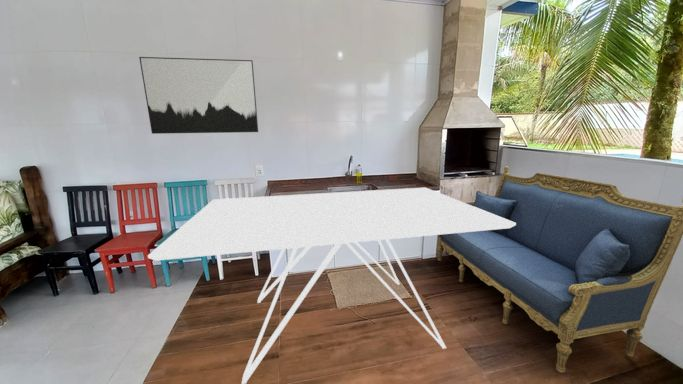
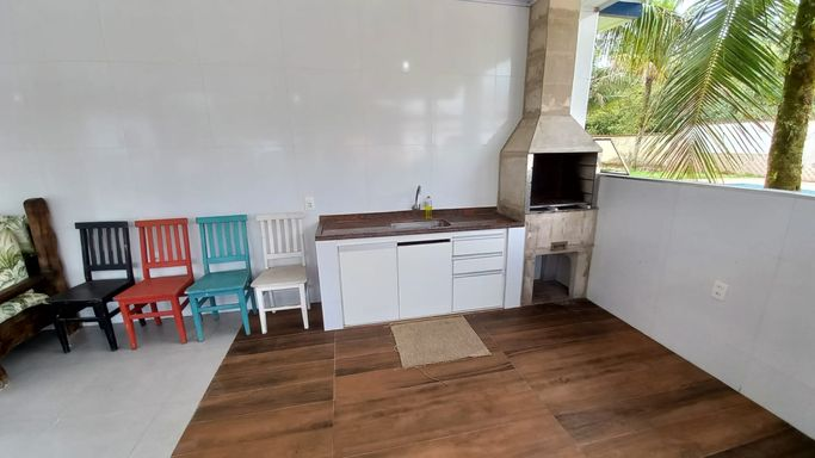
- wall art (202, 96)
- dining table (329, 261)
- settee (523, 238)
